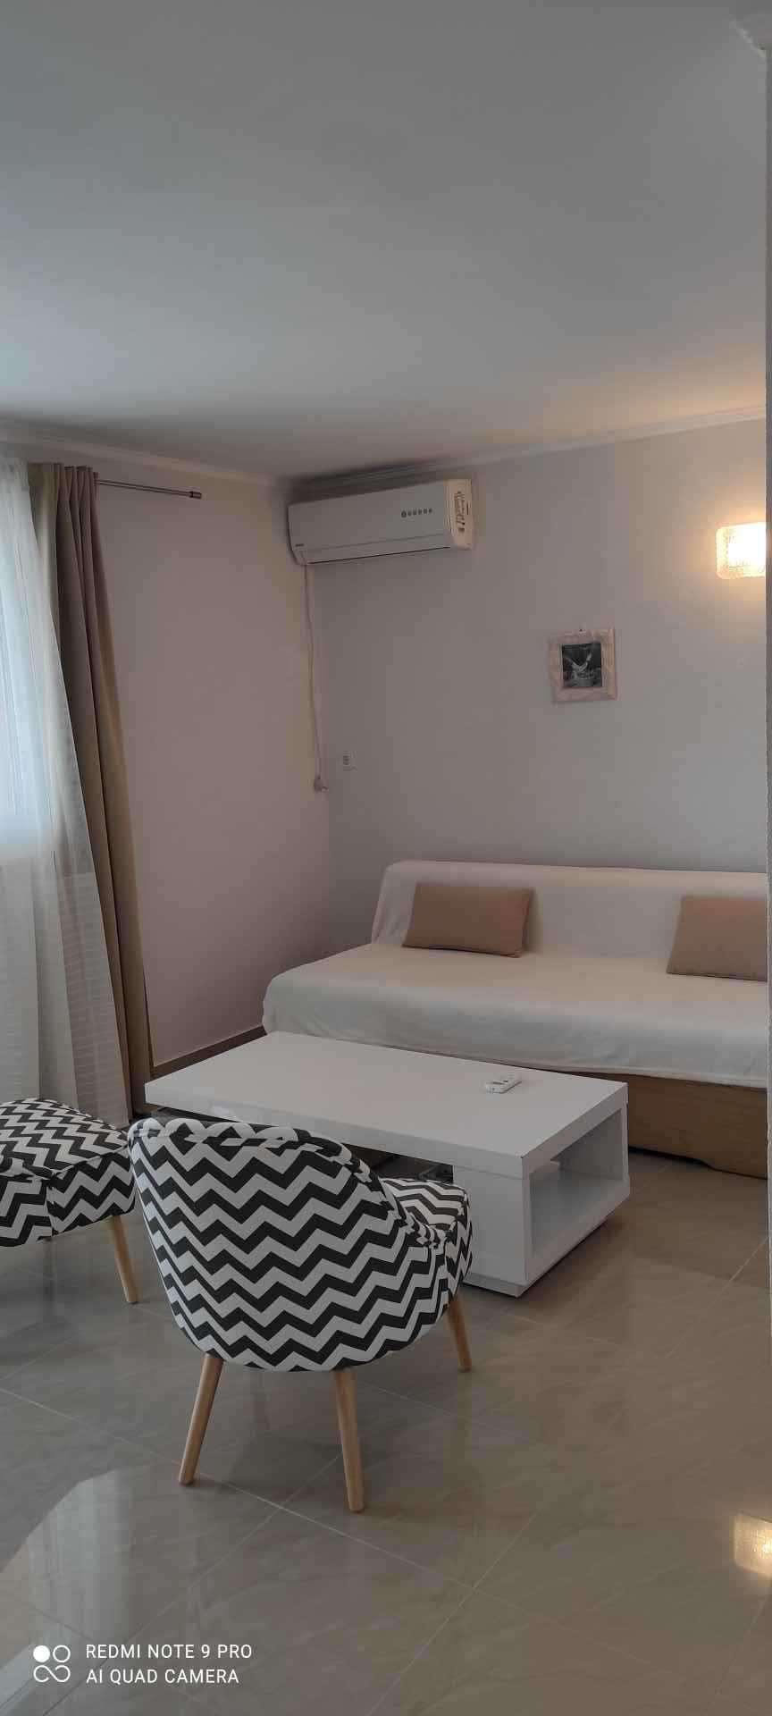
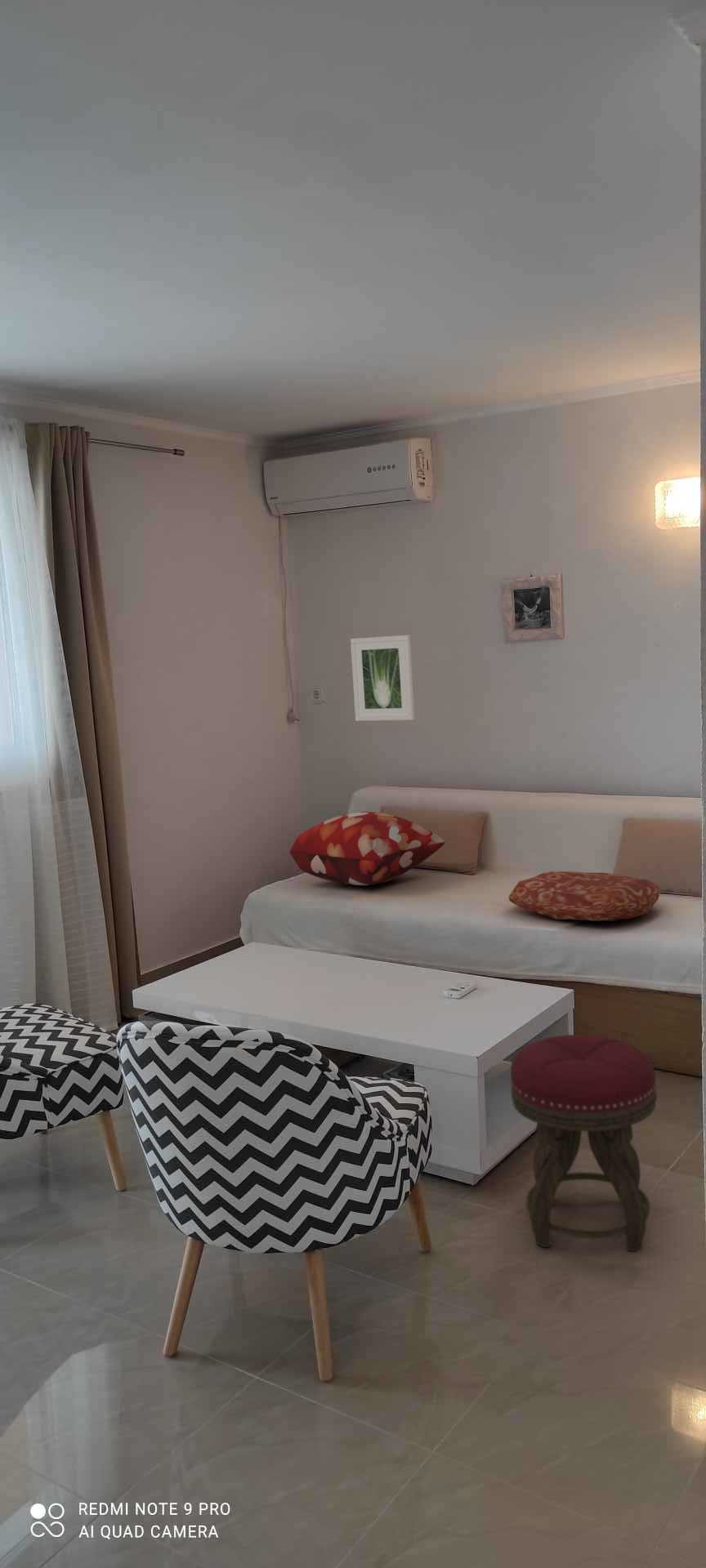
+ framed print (382, 679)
+ cushion (584, 893)
+ decorative pillow (368, 847)
+ stool (588, 1135)
